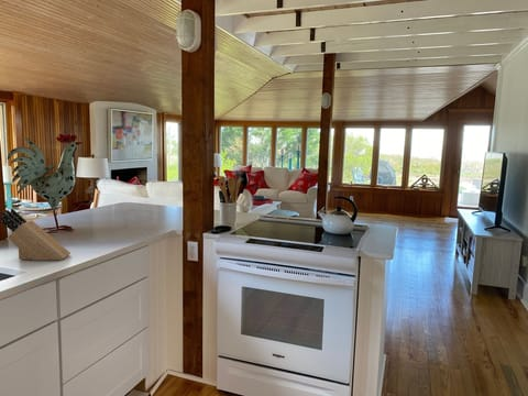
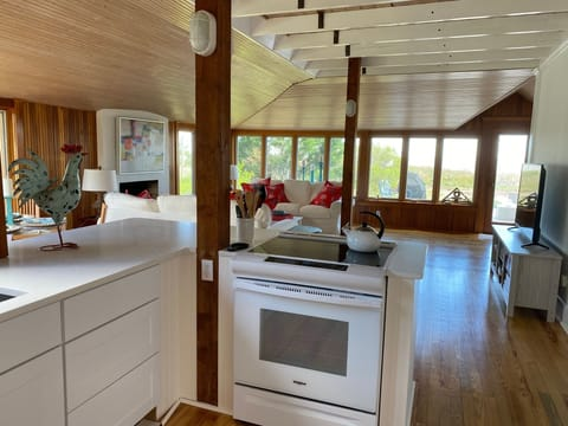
- knife block (34, 233)
